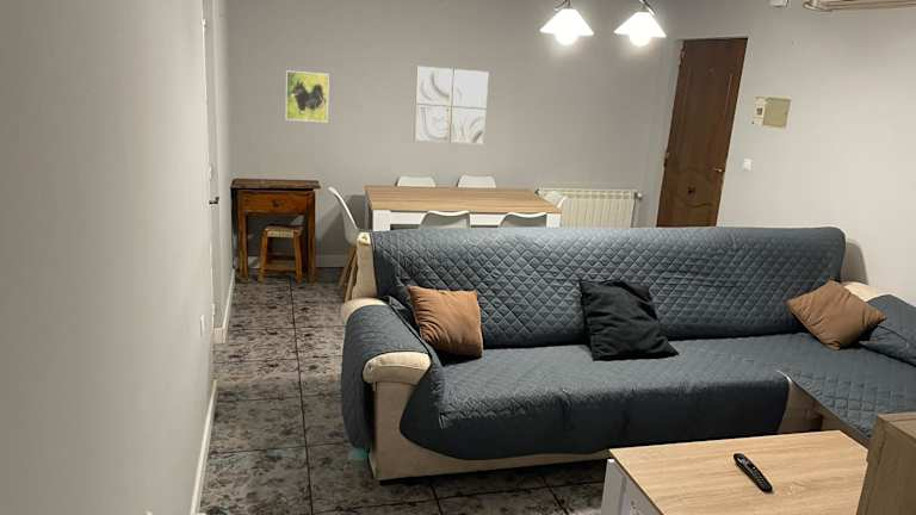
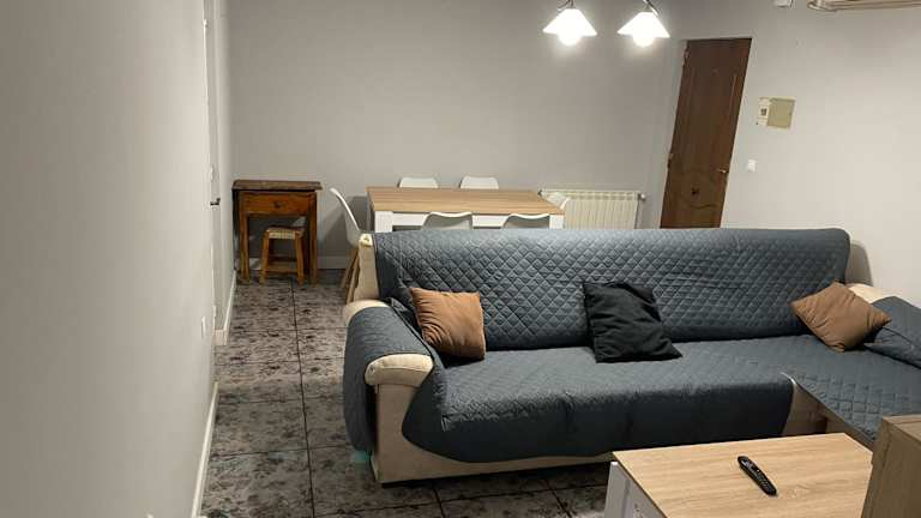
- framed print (307, 97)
- wall art (450, 107)
